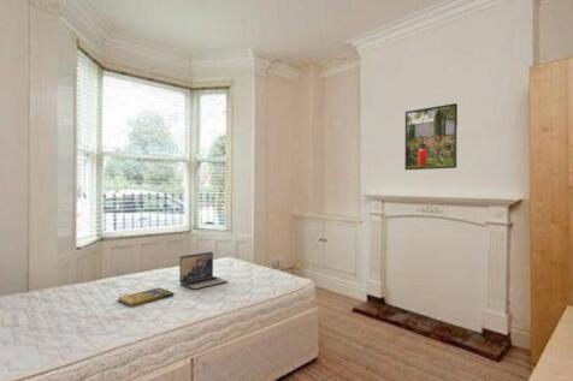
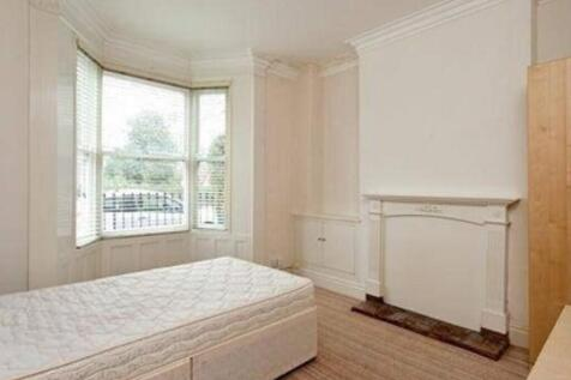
- booklet (146, 296)
- laptop (203, 269)
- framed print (430, 138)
